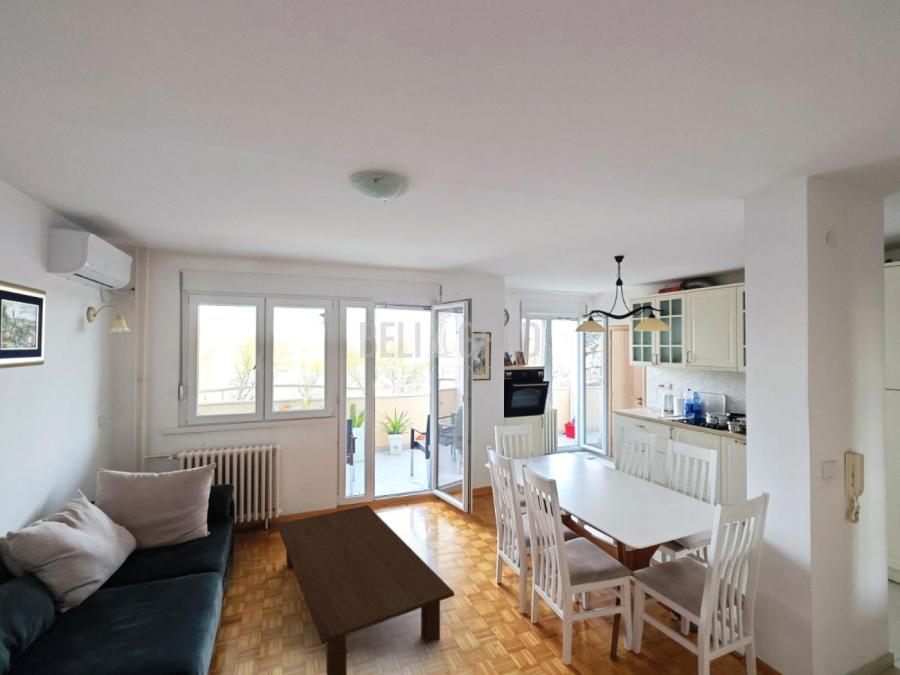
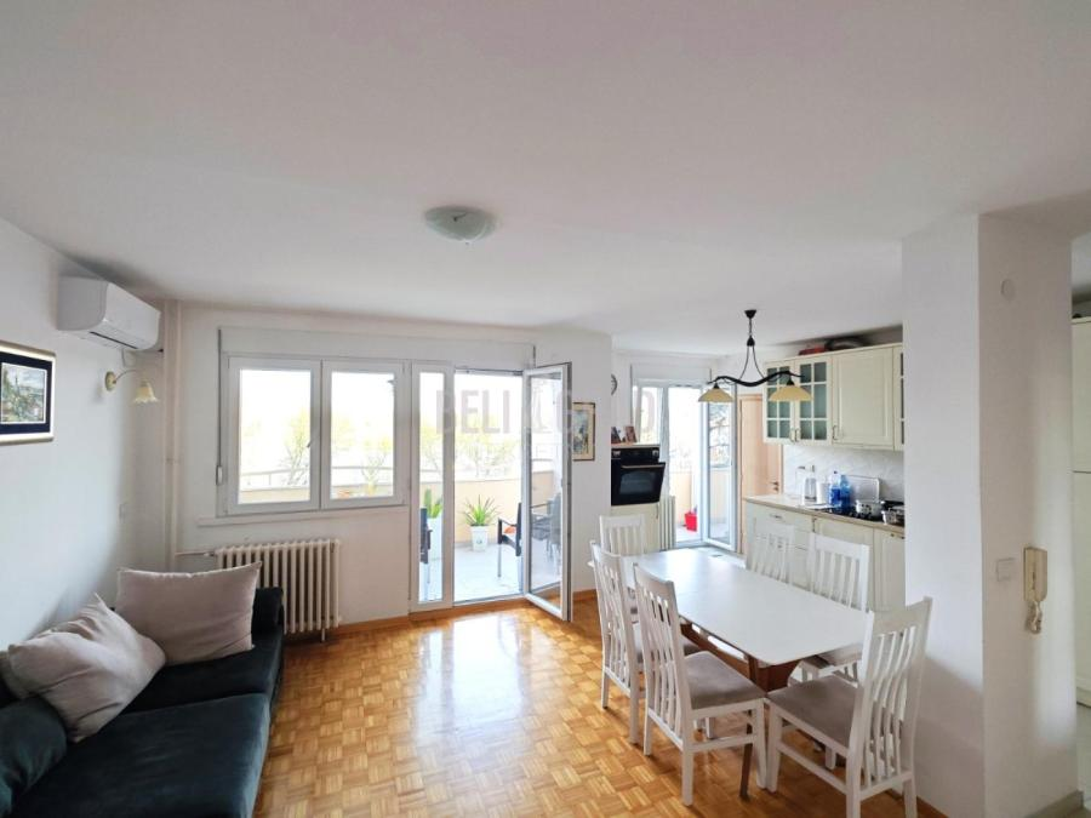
- coffee table (351, 573)
